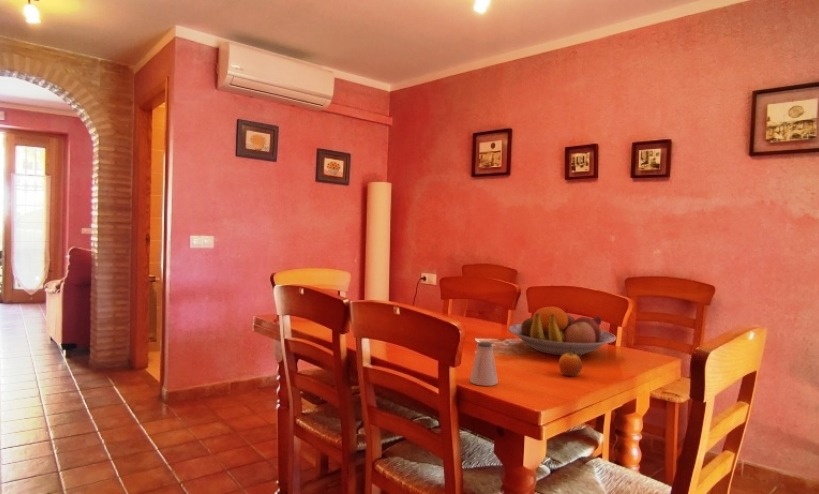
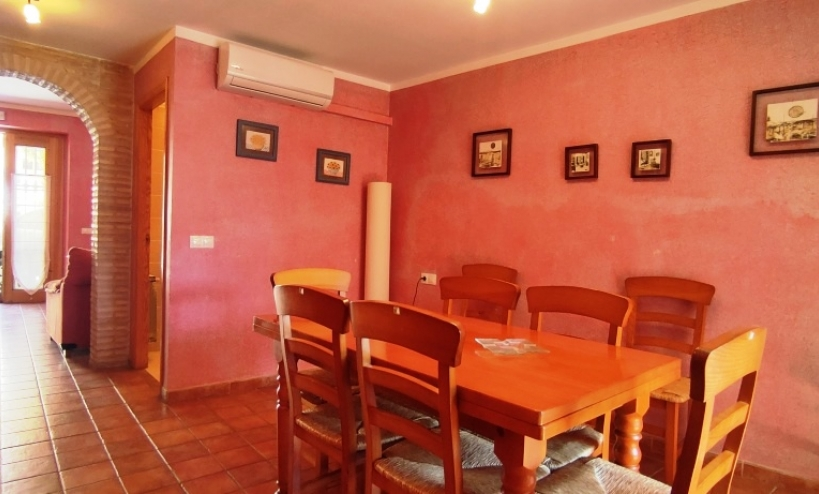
- saltshaker (484, 362)
- fruit bowl (560, 327)
- fruit (573, 359)
